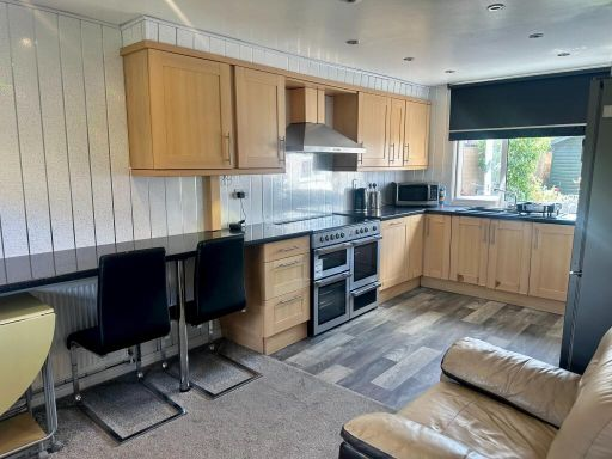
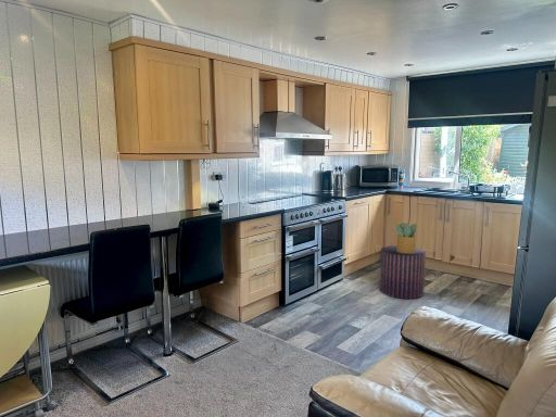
+ stool (402, 270)
+ potted plant (405, 237)
